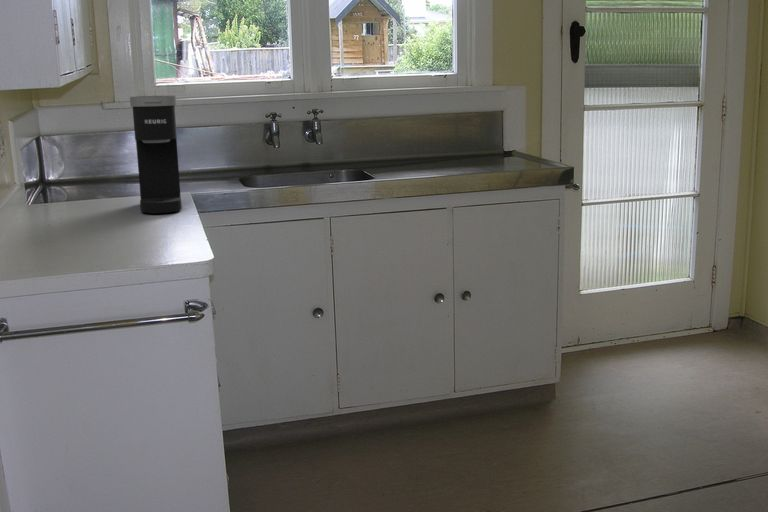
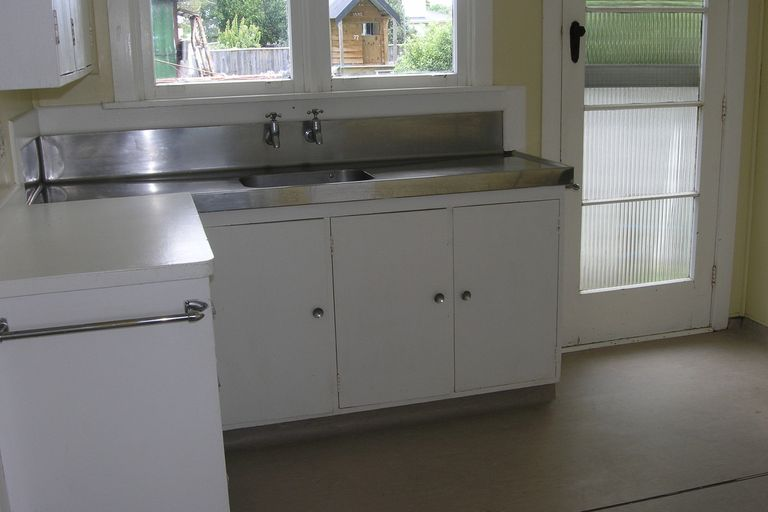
- coffee maker (157, 151)
